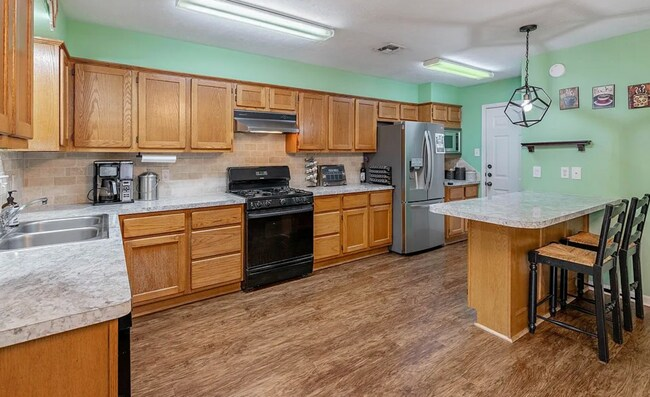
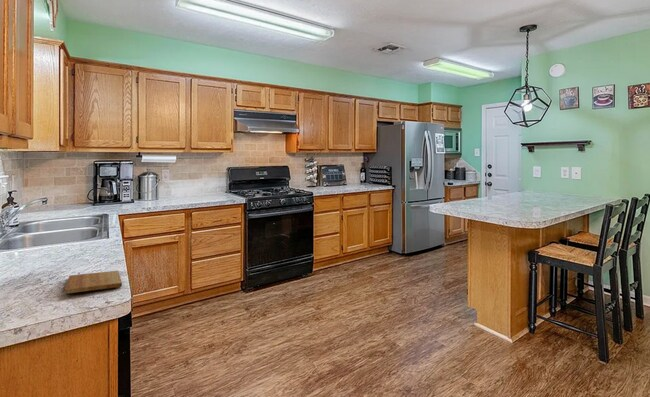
+ cutting board (94, 280)
